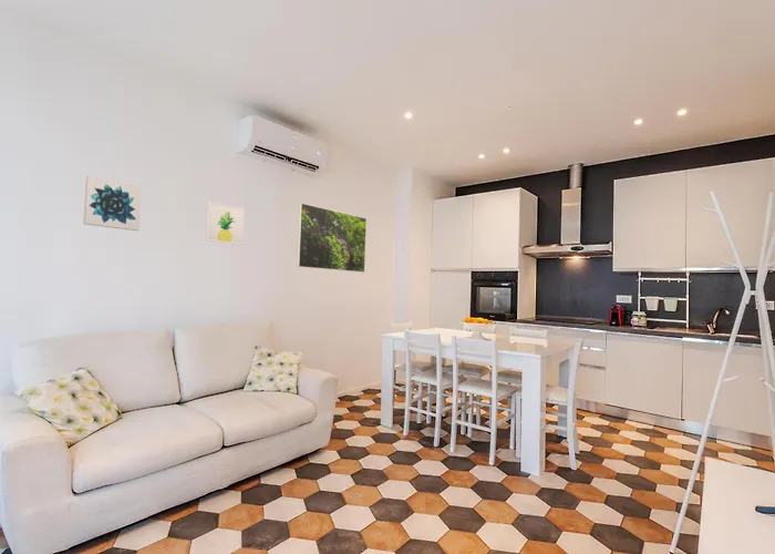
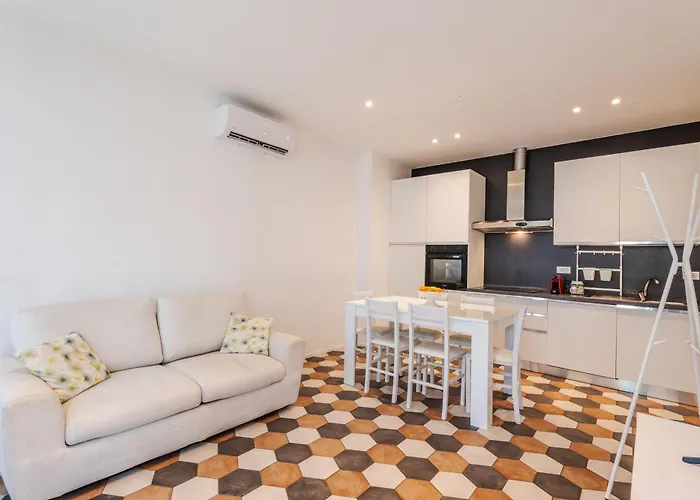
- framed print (334, 240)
- wall art (113, 204)
- wall art (226, 224)
